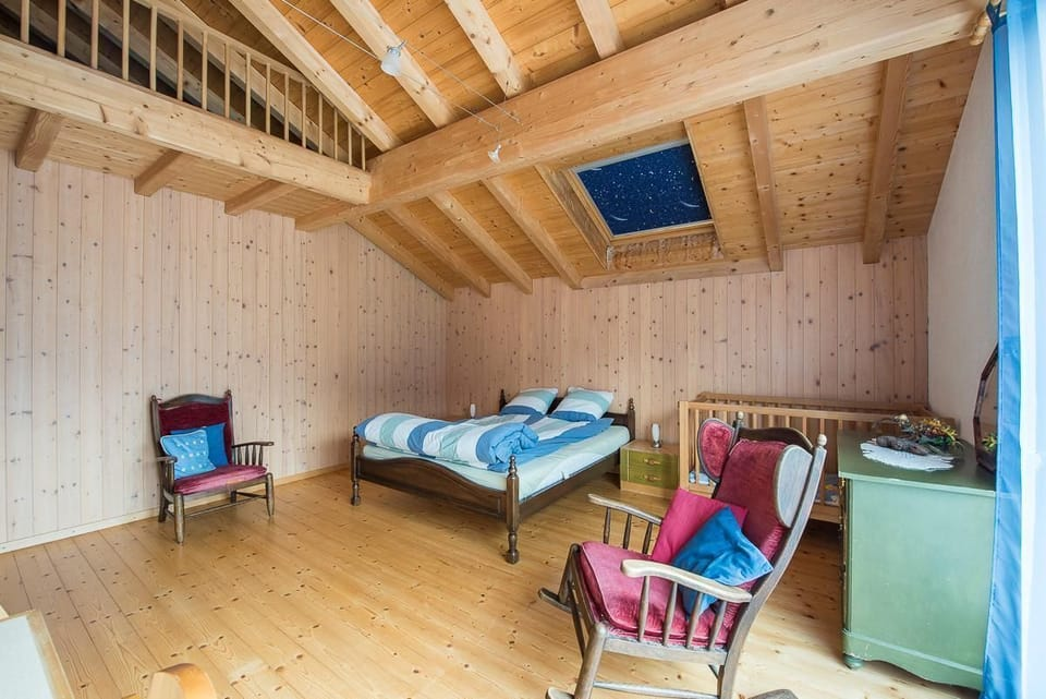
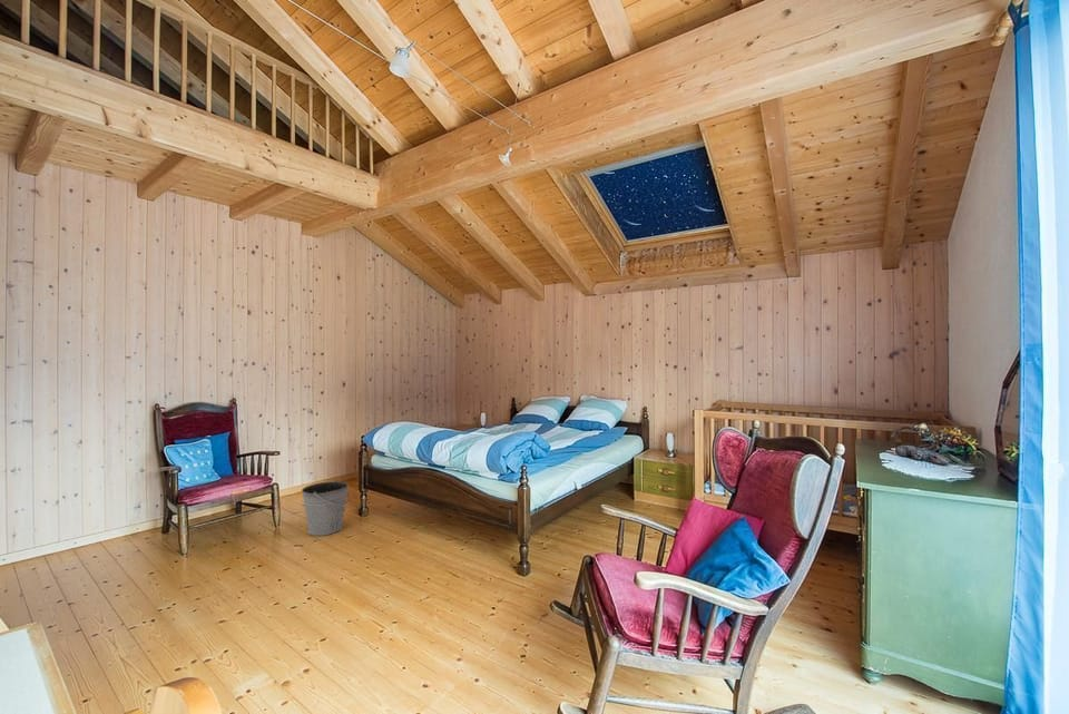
+ bucket (326, 507)
